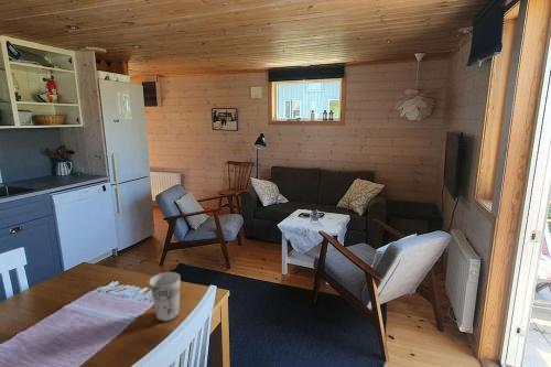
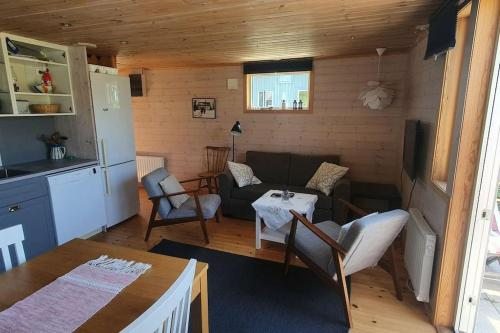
- cup (166, 296)
